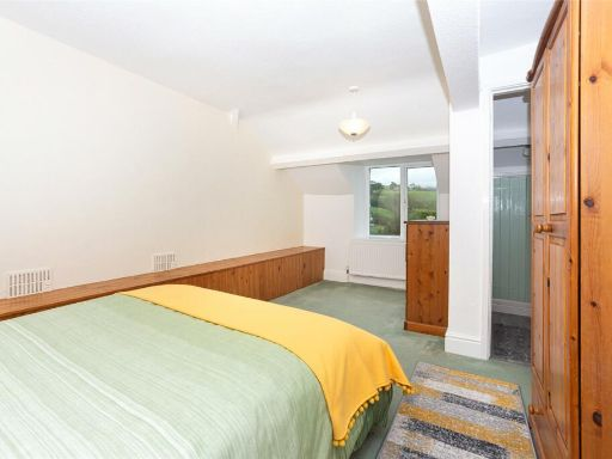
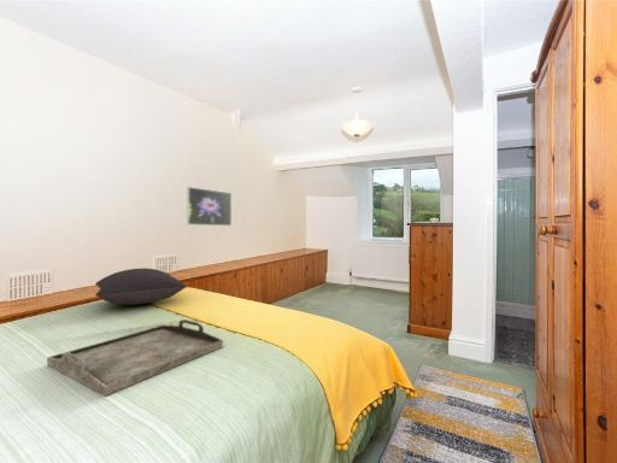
+ serving tray (141, 345)
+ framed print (210, 207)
+ pillow (140, 286)
